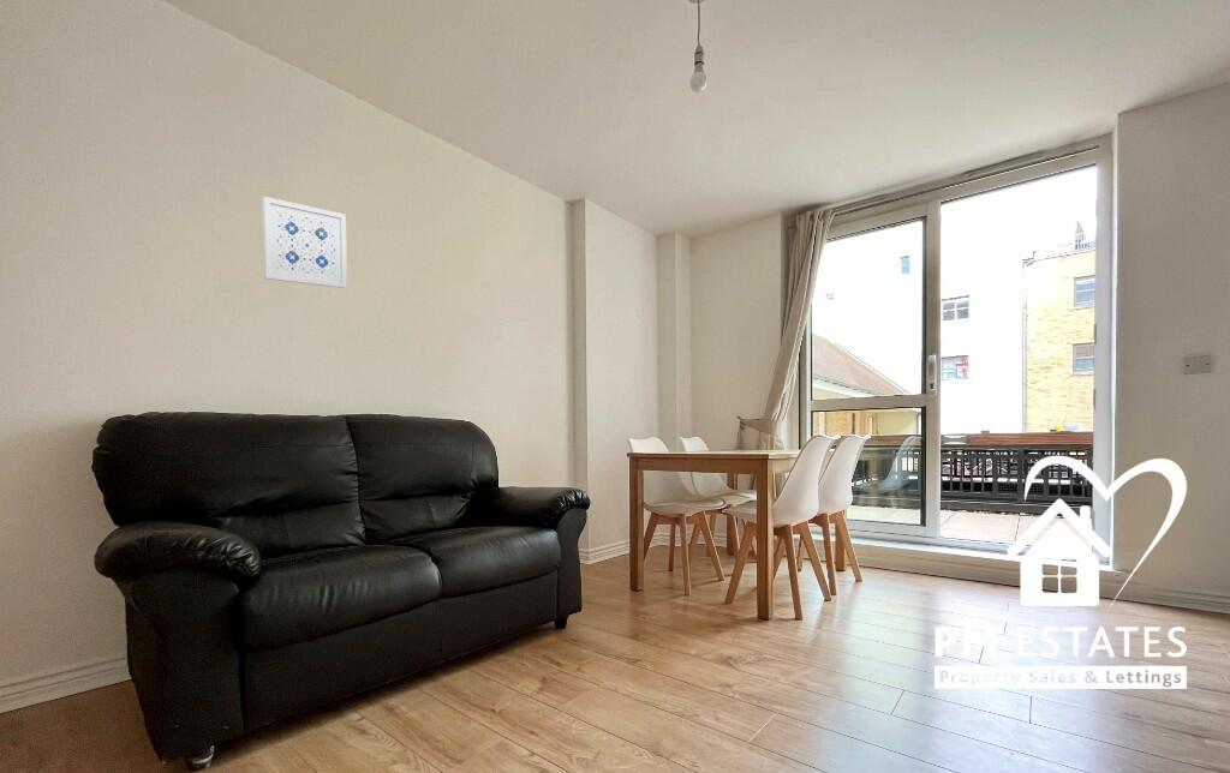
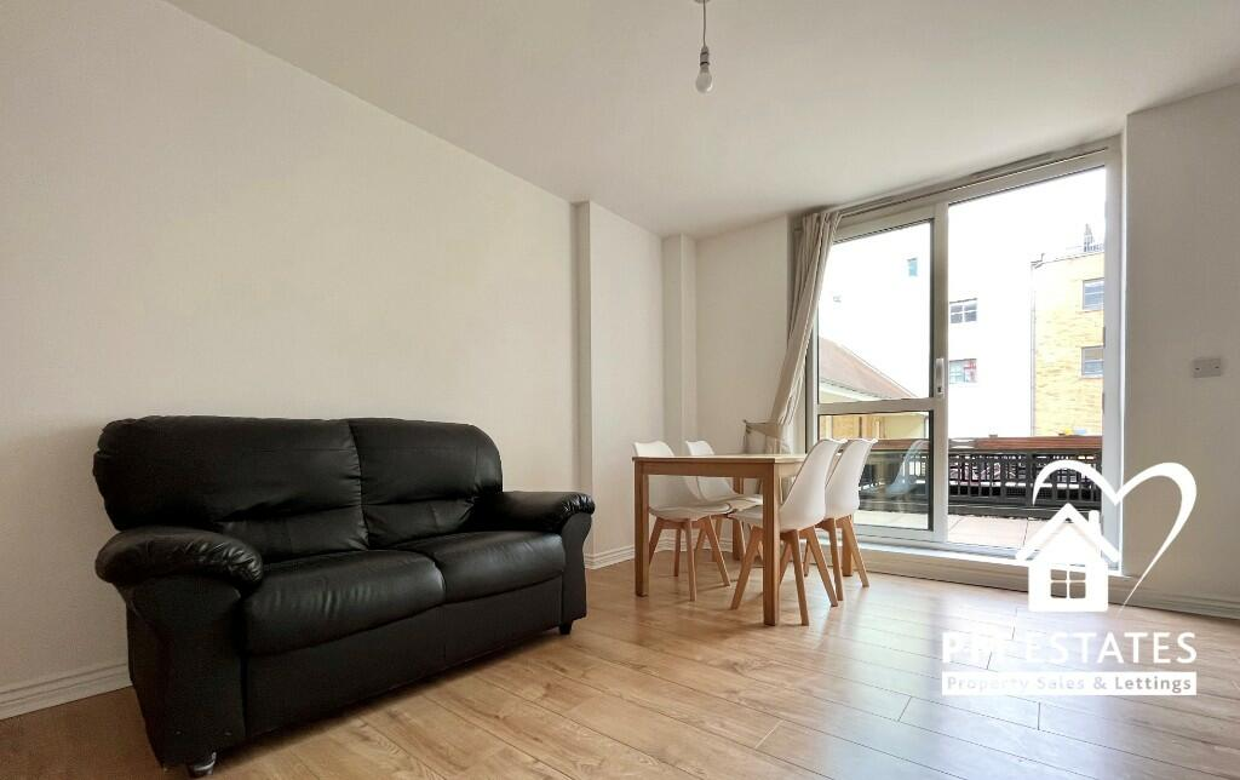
- wall art (306, 245)
